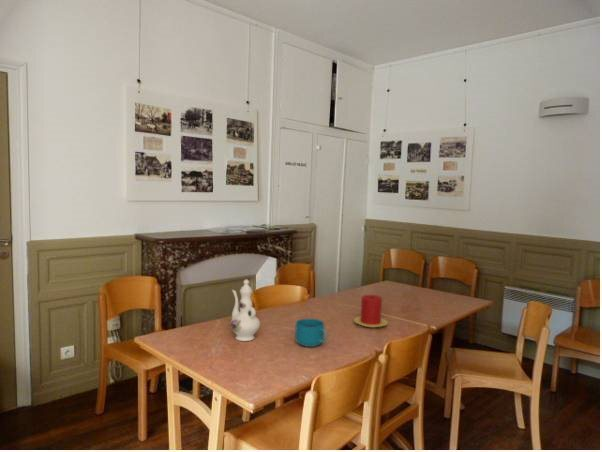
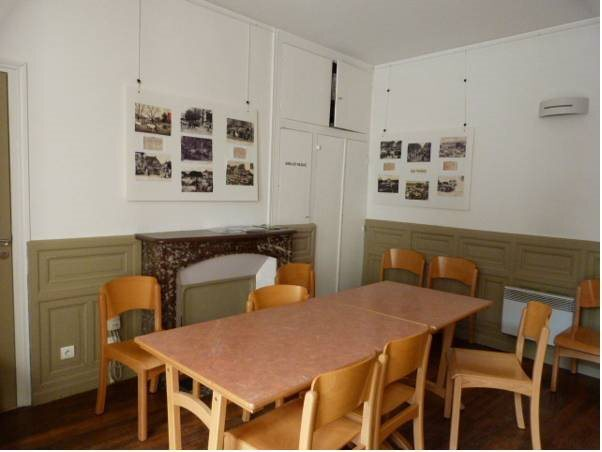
- chinaware (243, 308)
- cup (312, 334)
- candle (371, 310)
